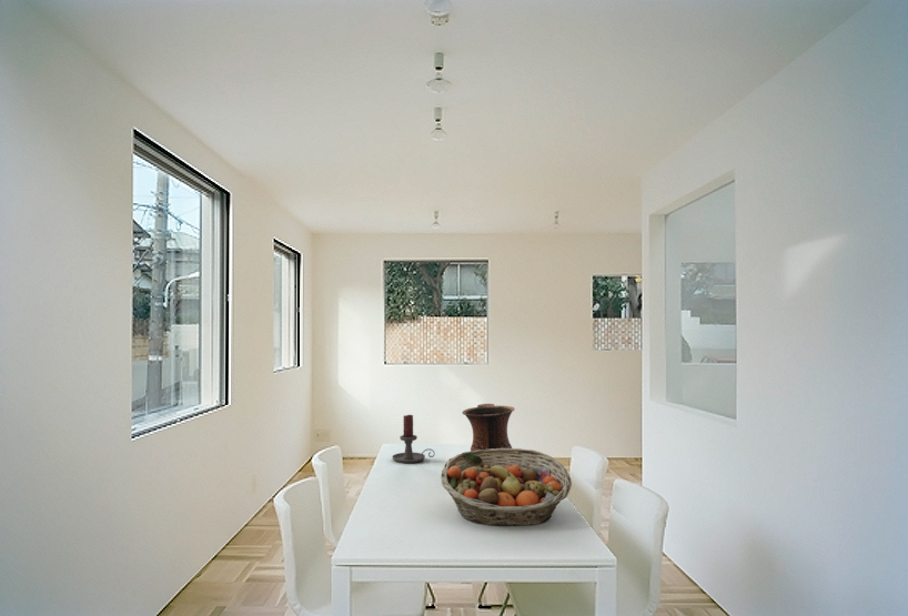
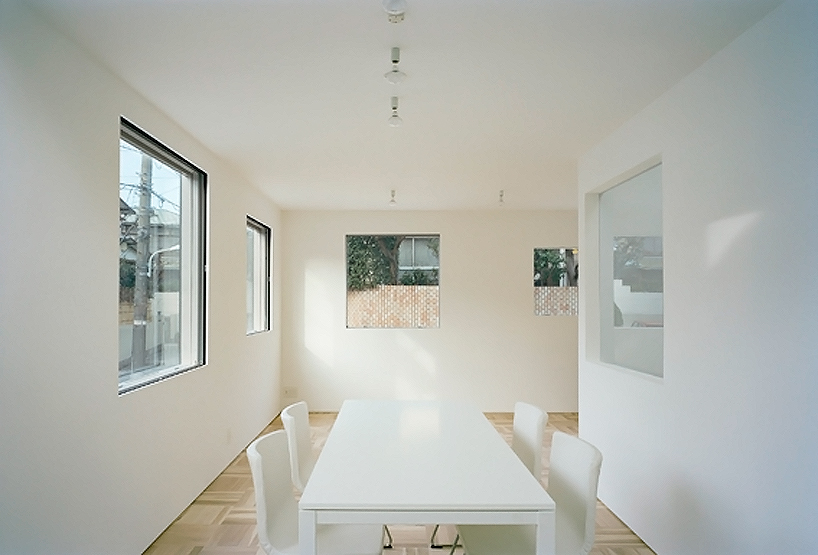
- candle holder (413, 436)
- fruit basket (505, 485)
- vase (488, 446)
